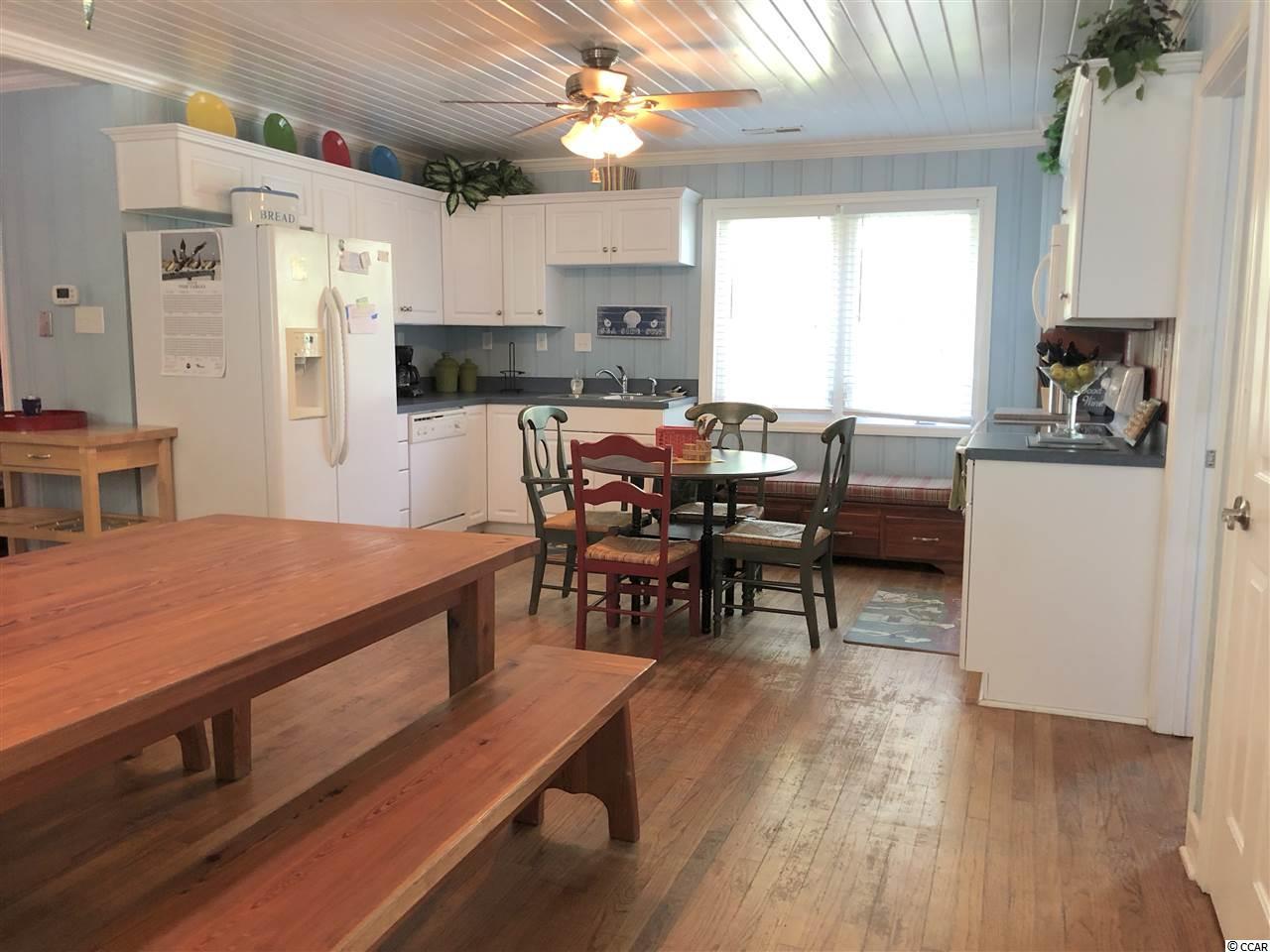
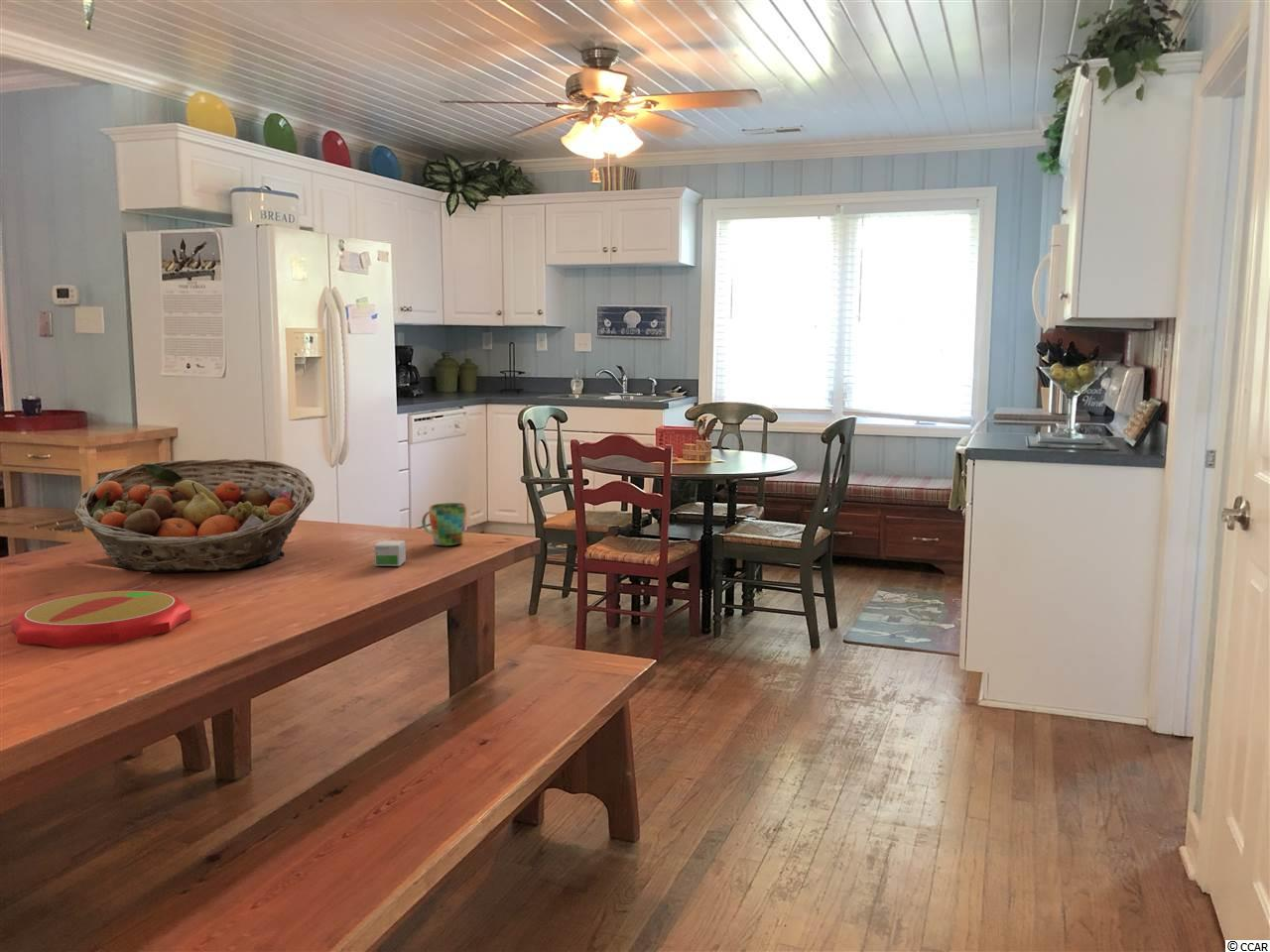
+ small box (390, 552)
+ mug (443, 524)
+ fruit basket (199, 513)
+ plate (102, 613)
